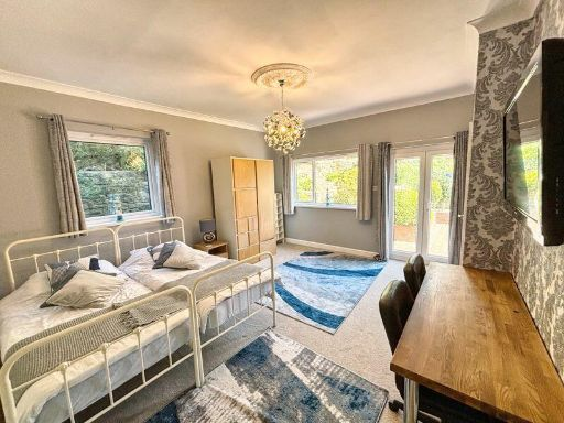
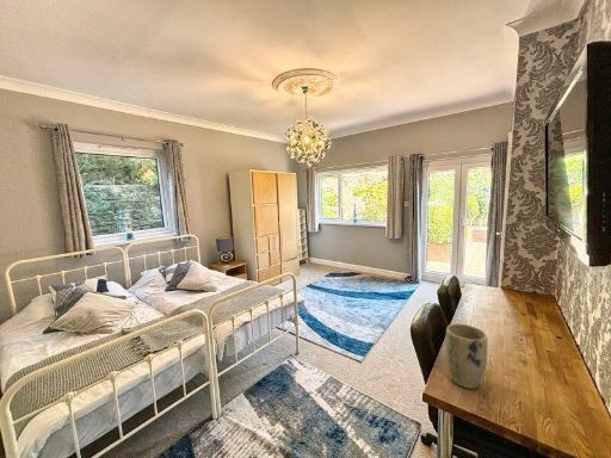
+ plant pot (465, 355)
